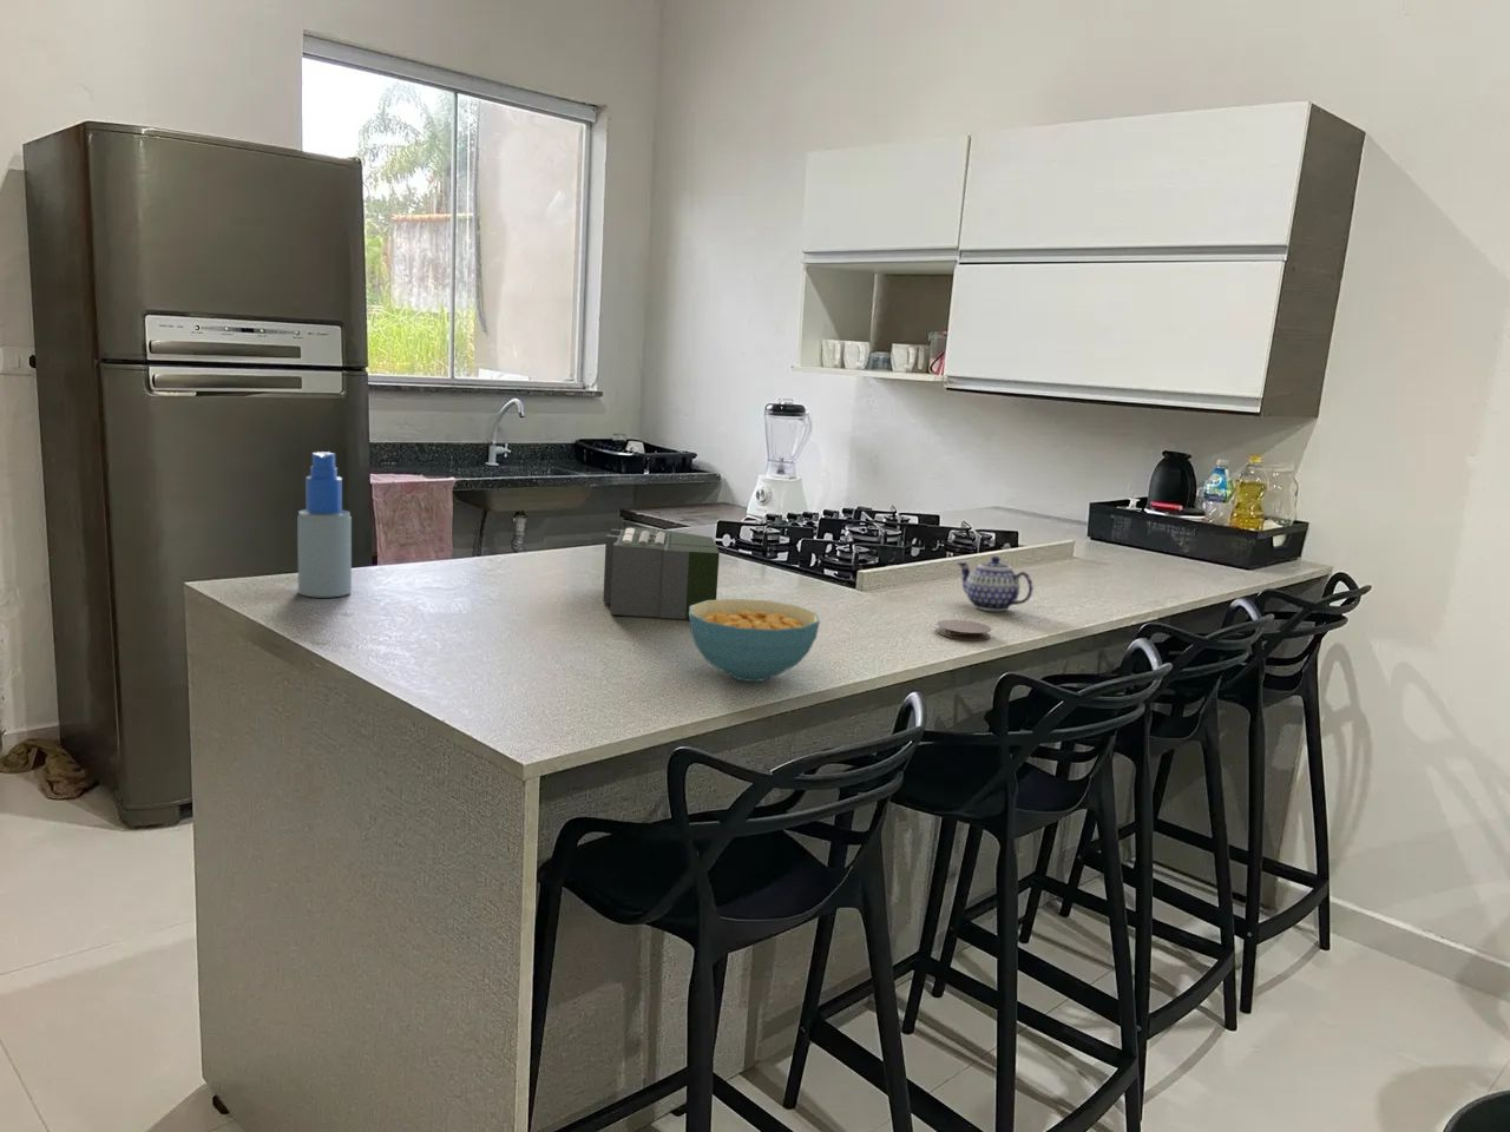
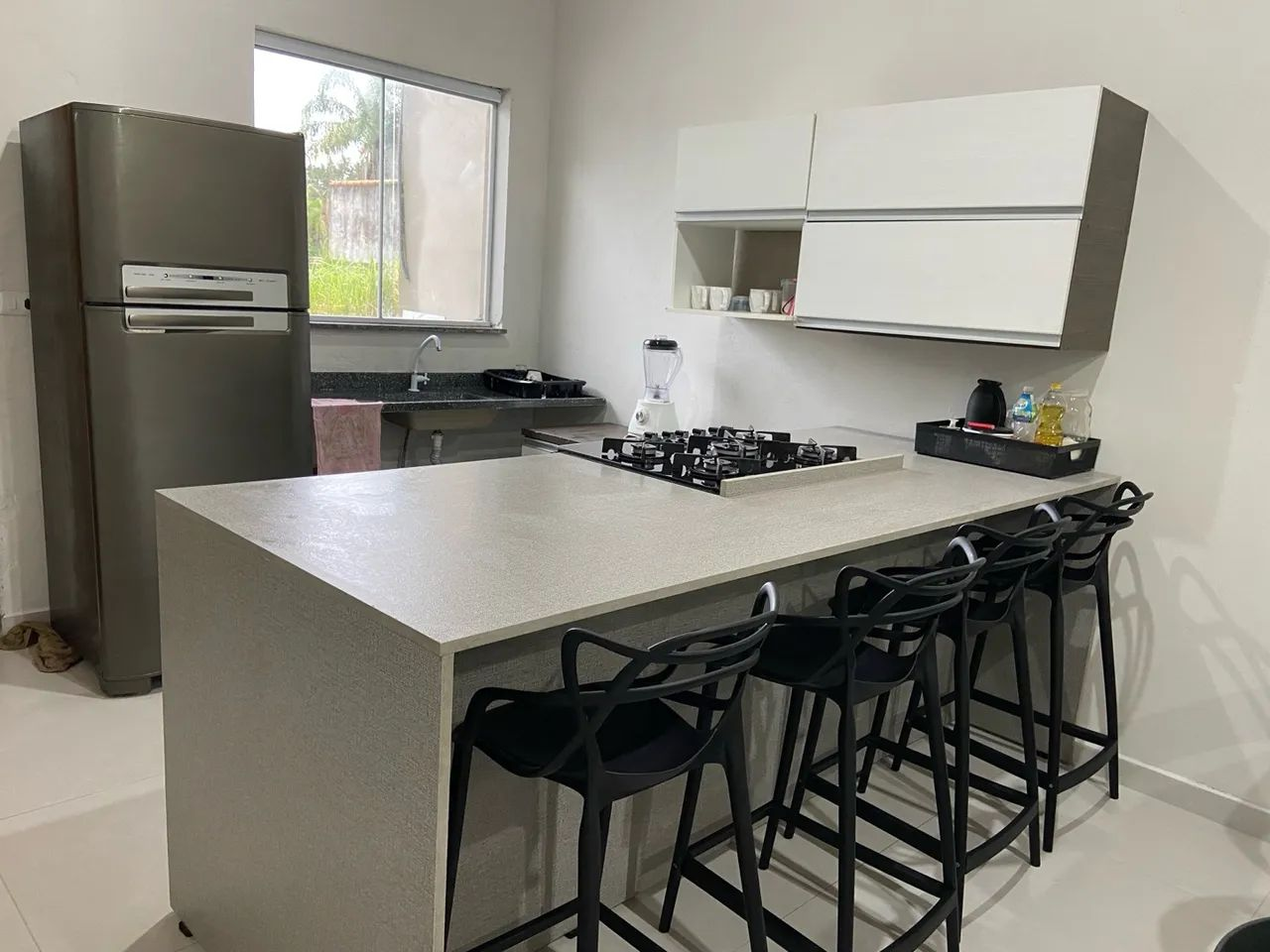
- coaster (963, 630)
- spray bottle (325, 522)
- teapot (992, 581)
- cereal bowl (751, 643)
- toaster (661, 570)
